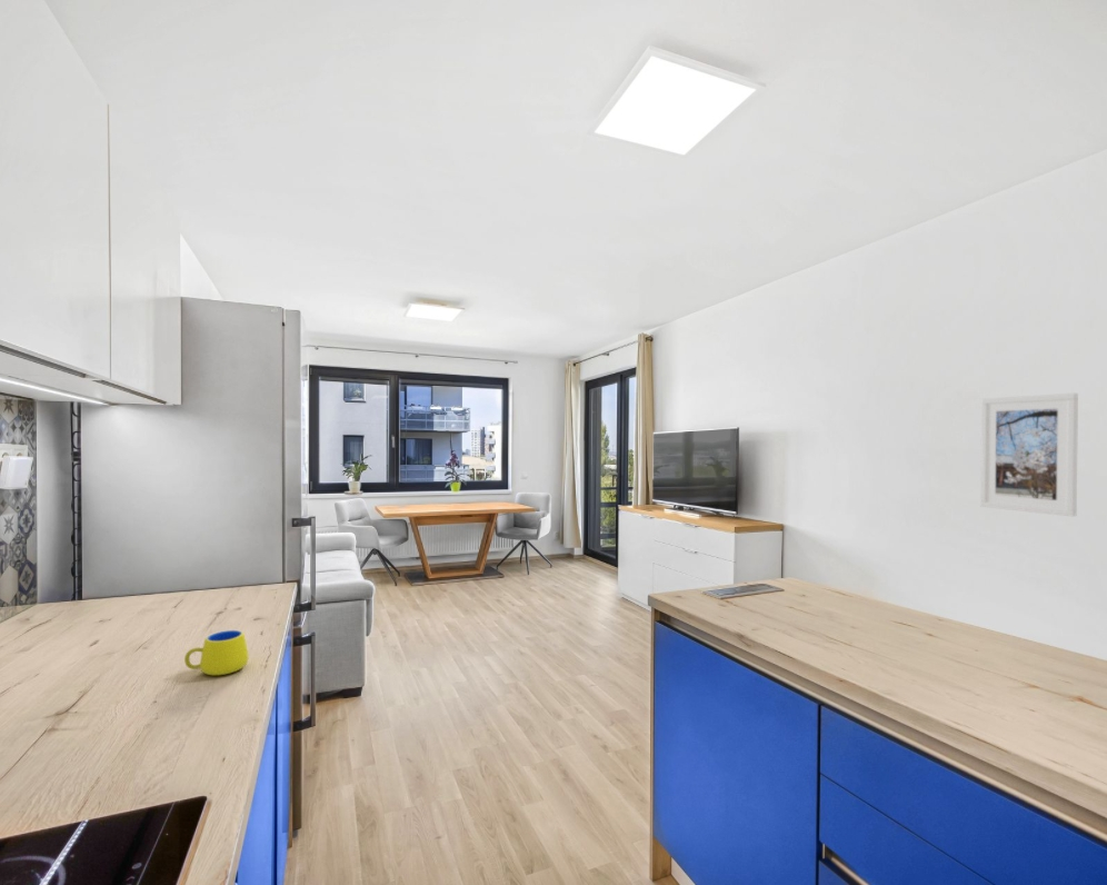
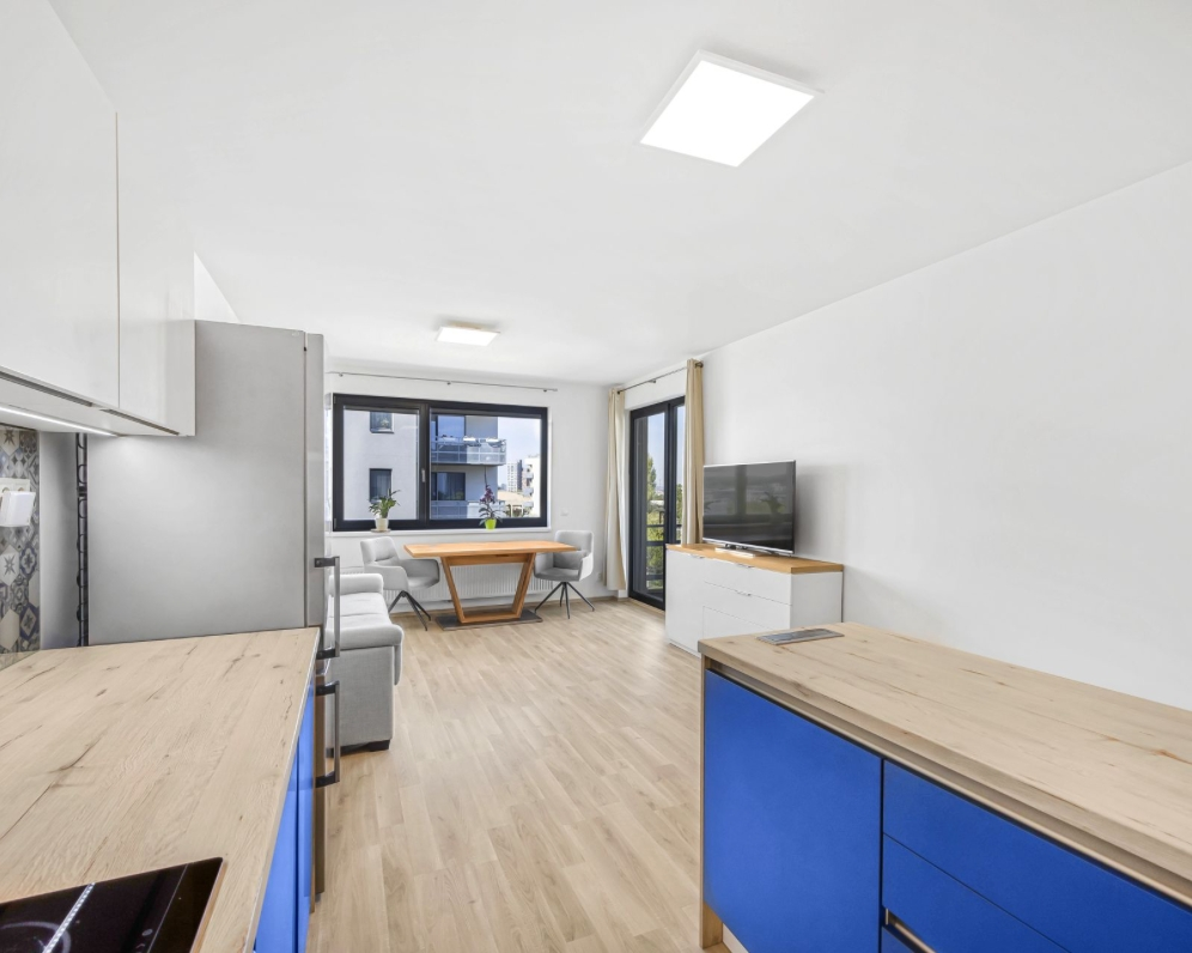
- mug (217, 653)
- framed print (1026, 454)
